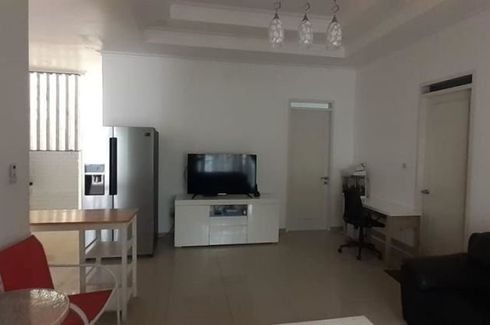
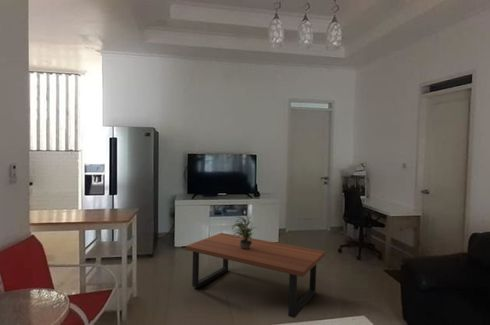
+ potted plant (243, 231)
+ coffee table (254, 265)
